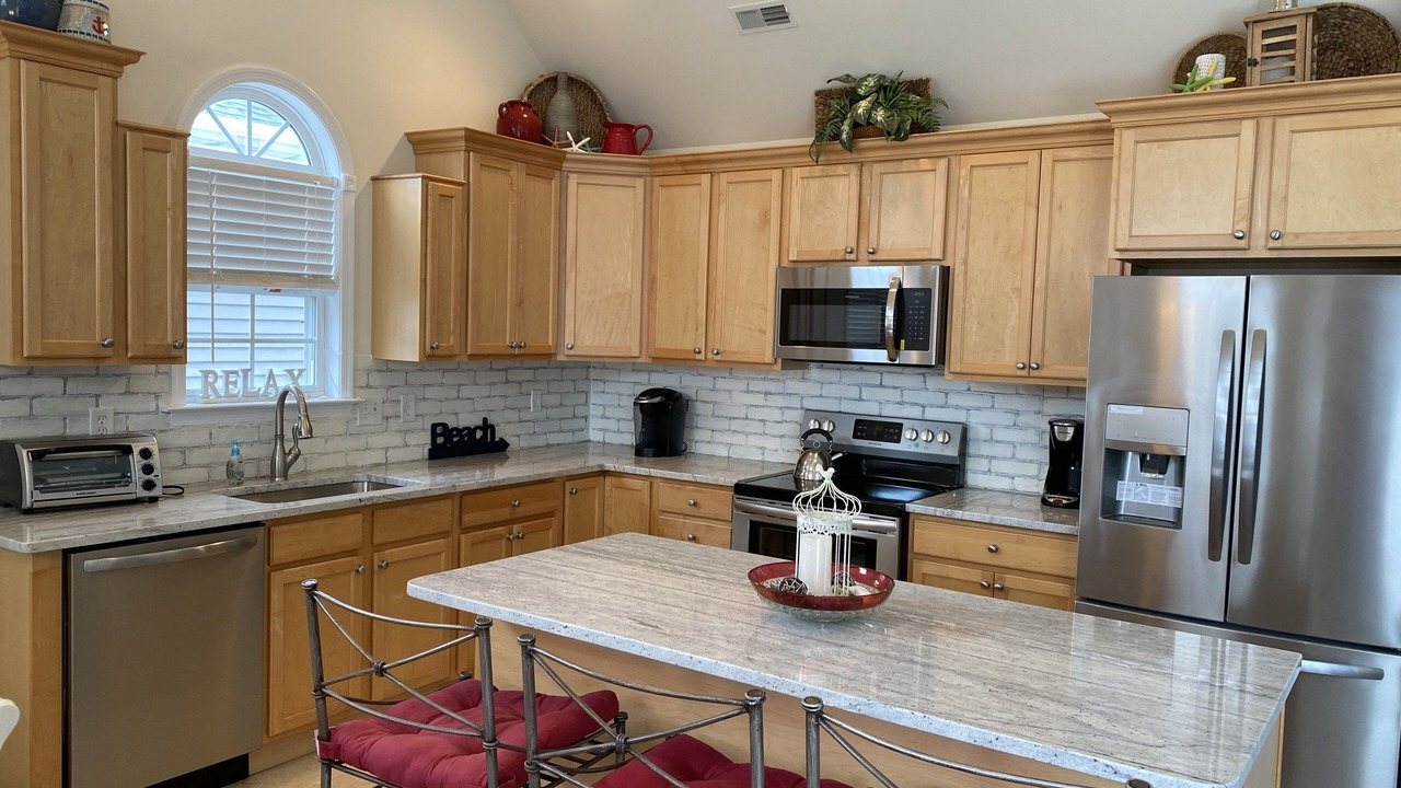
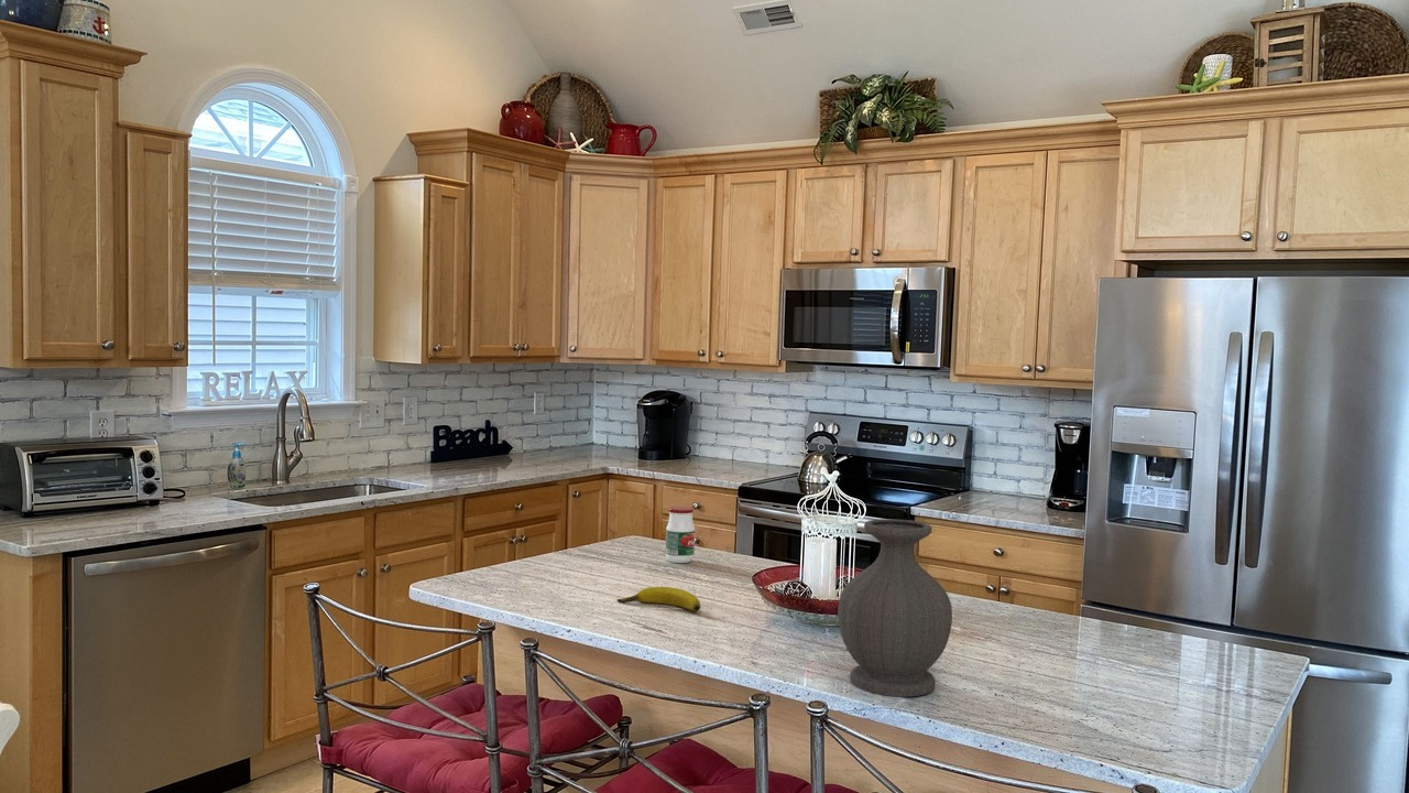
+ jar (680, 534)
+ banana (663, 597)
+ vase (895, 604)
